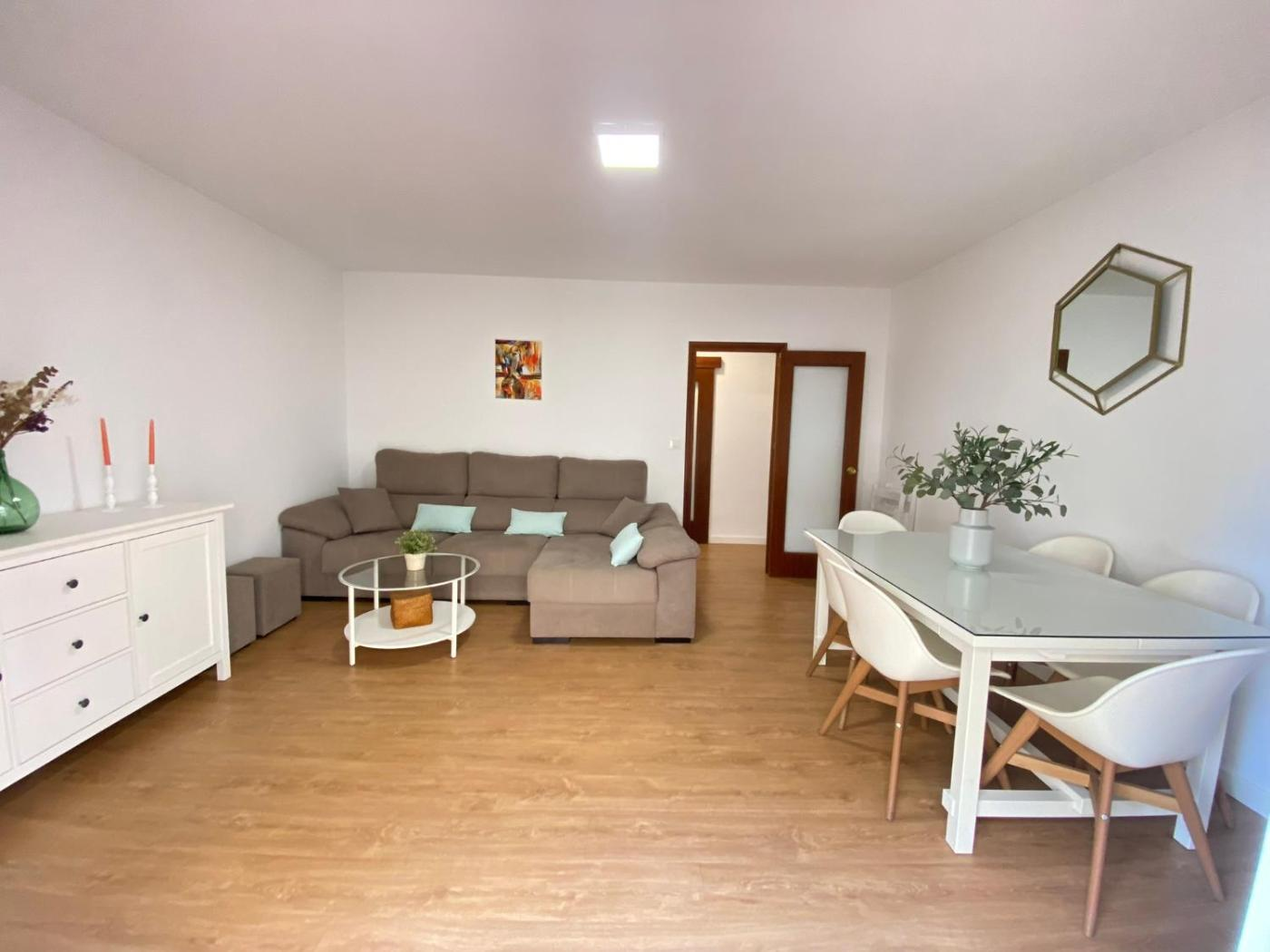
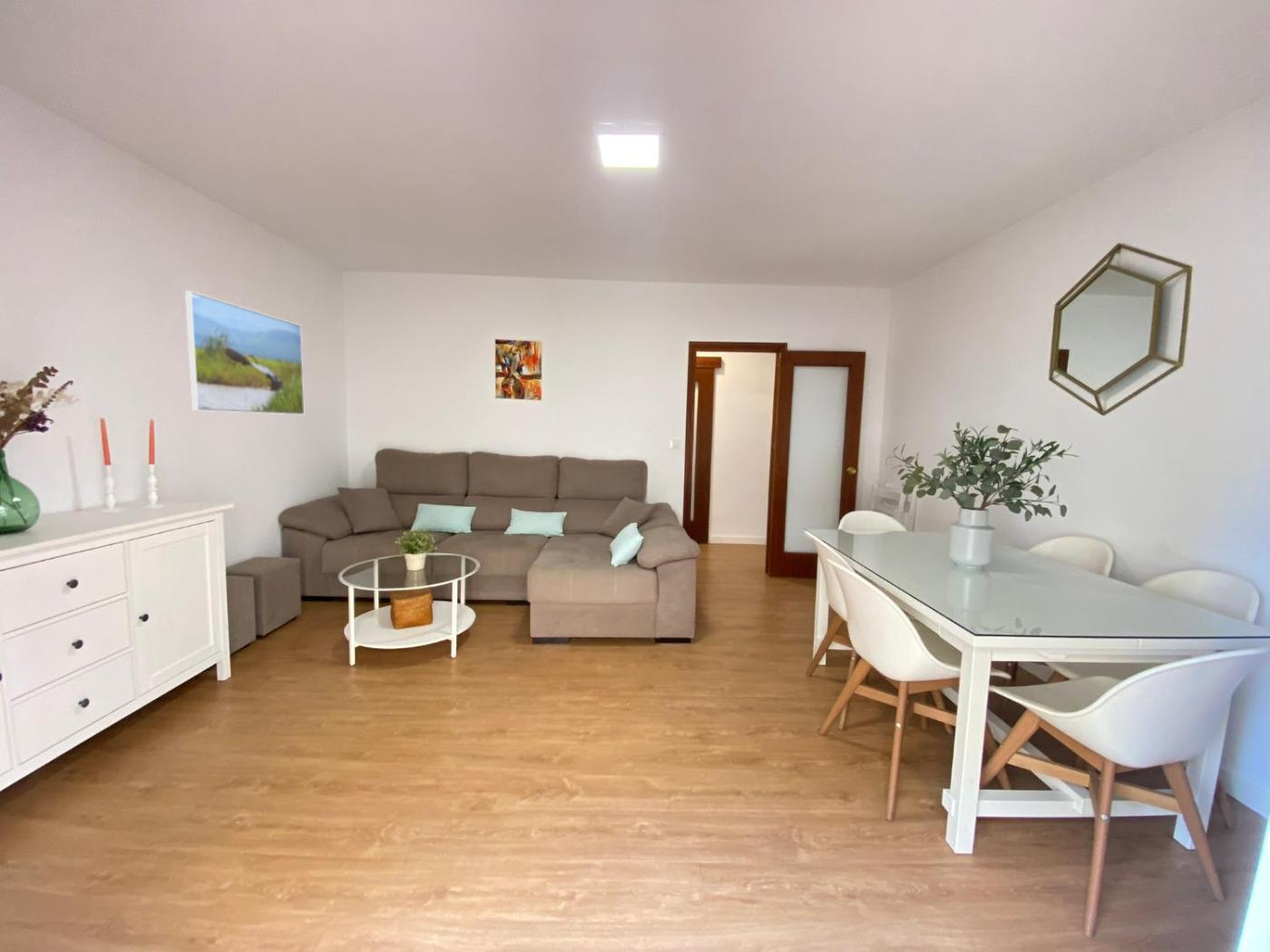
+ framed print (253, 362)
